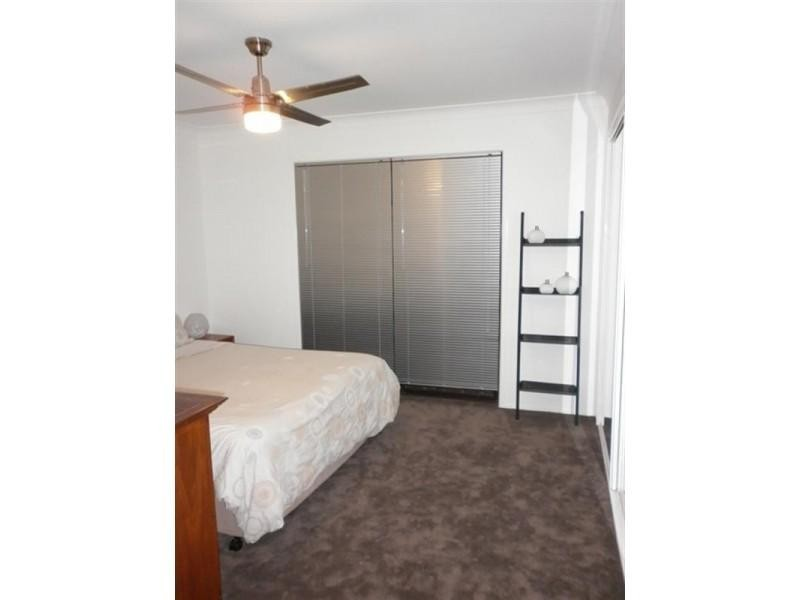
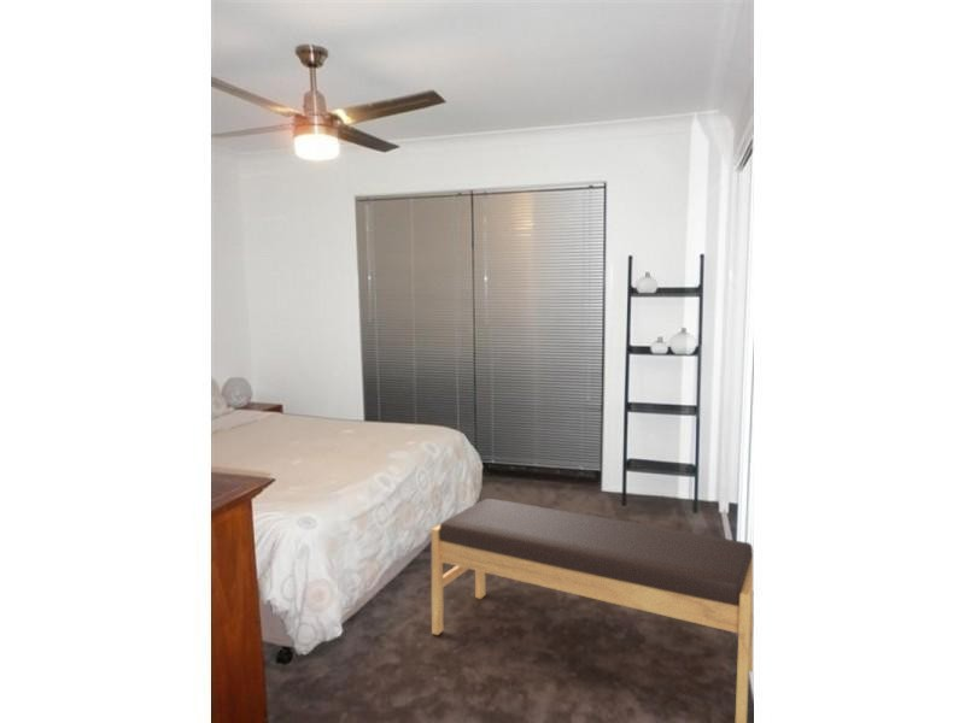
+ bench (587, 590)
